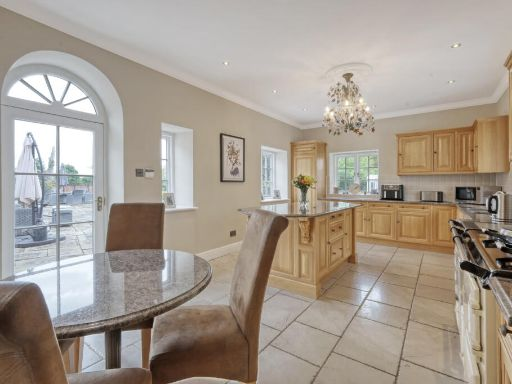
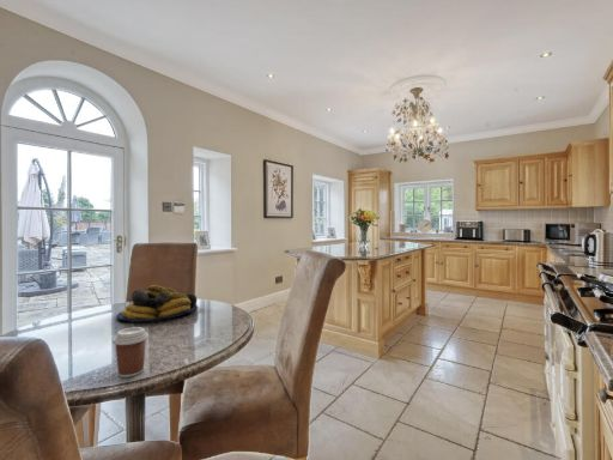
+ fruit bowl (158, 298)
+ coffee cup (131, 351)
